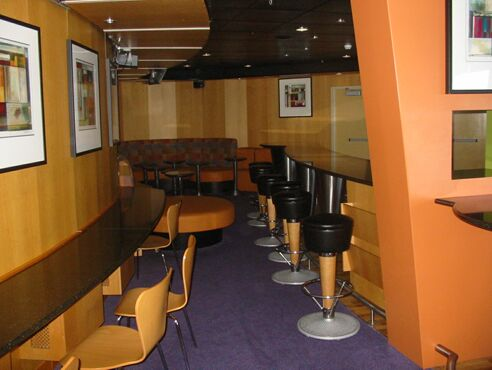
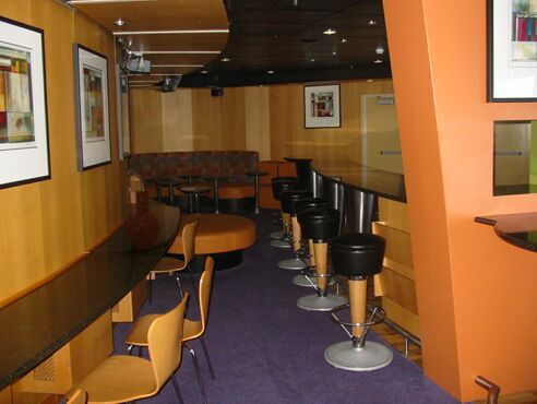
+ vase (143, 219)
